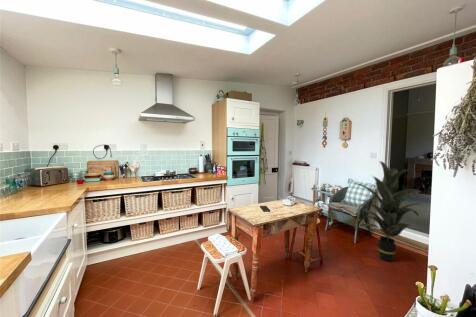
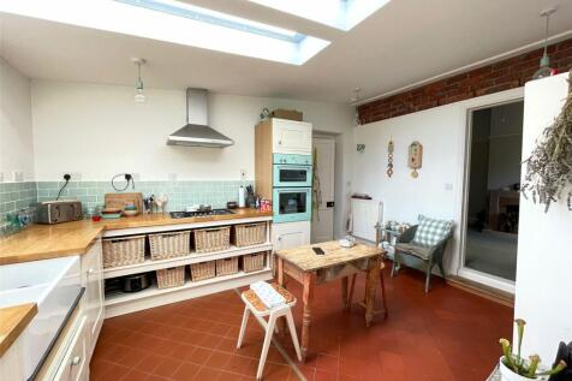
- indoor plant (387, 209)
